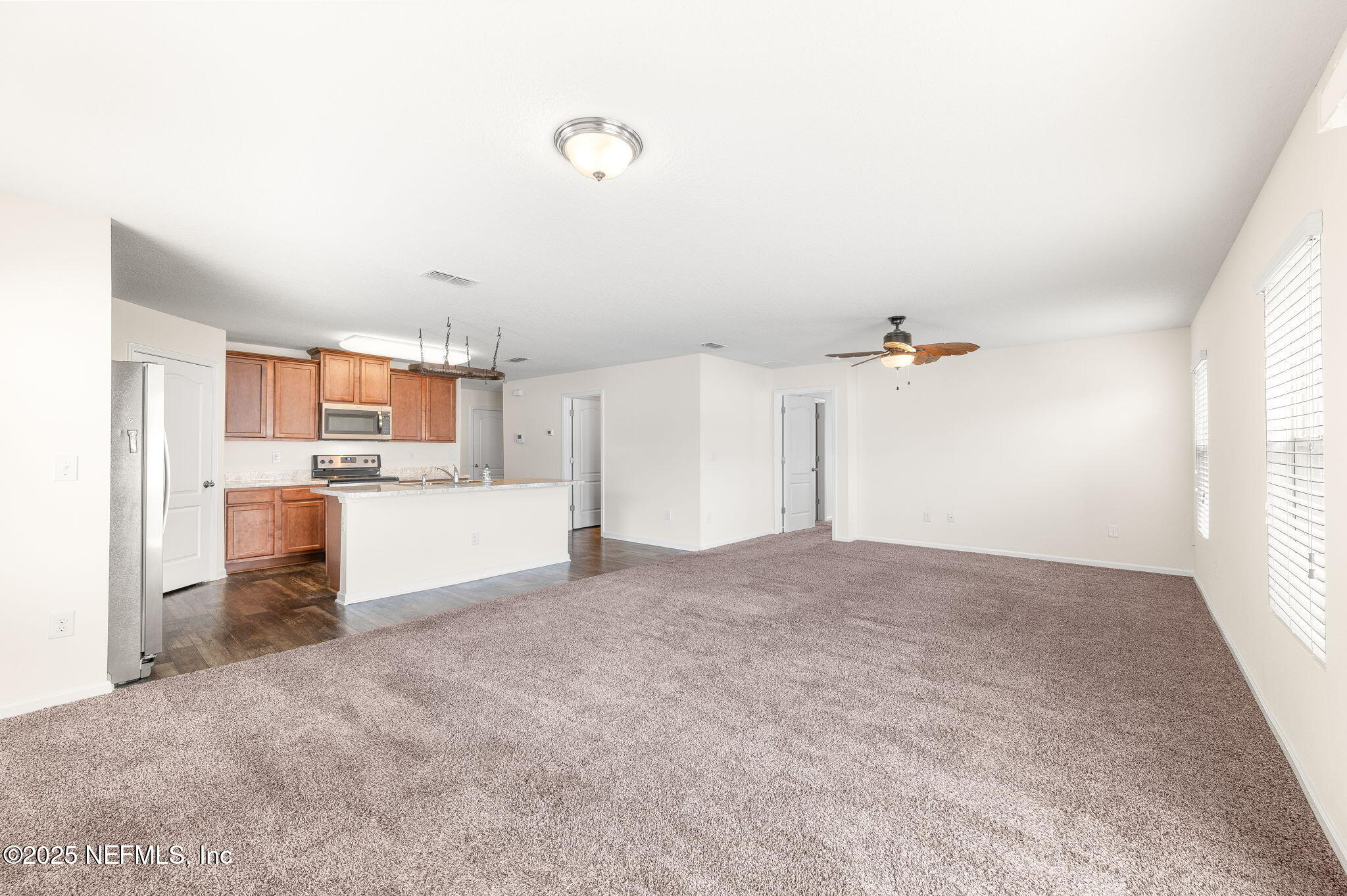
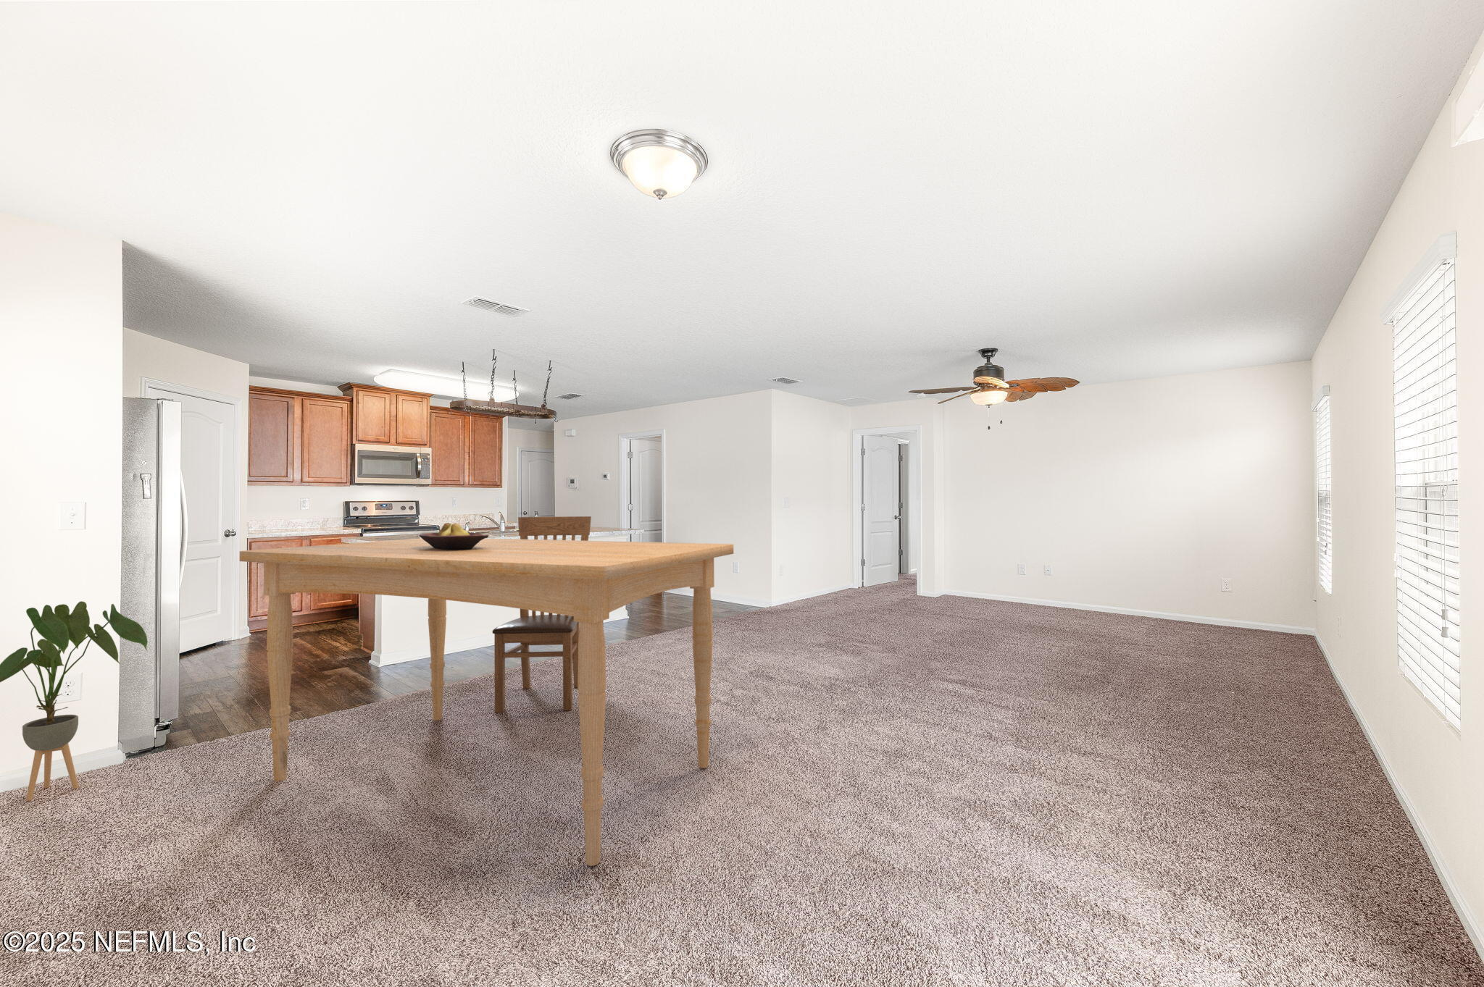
+ chair (543, 611)
+ fruit bowl (453, 534)
+ dining table (444, 662)
+ house plant (62, 694)
